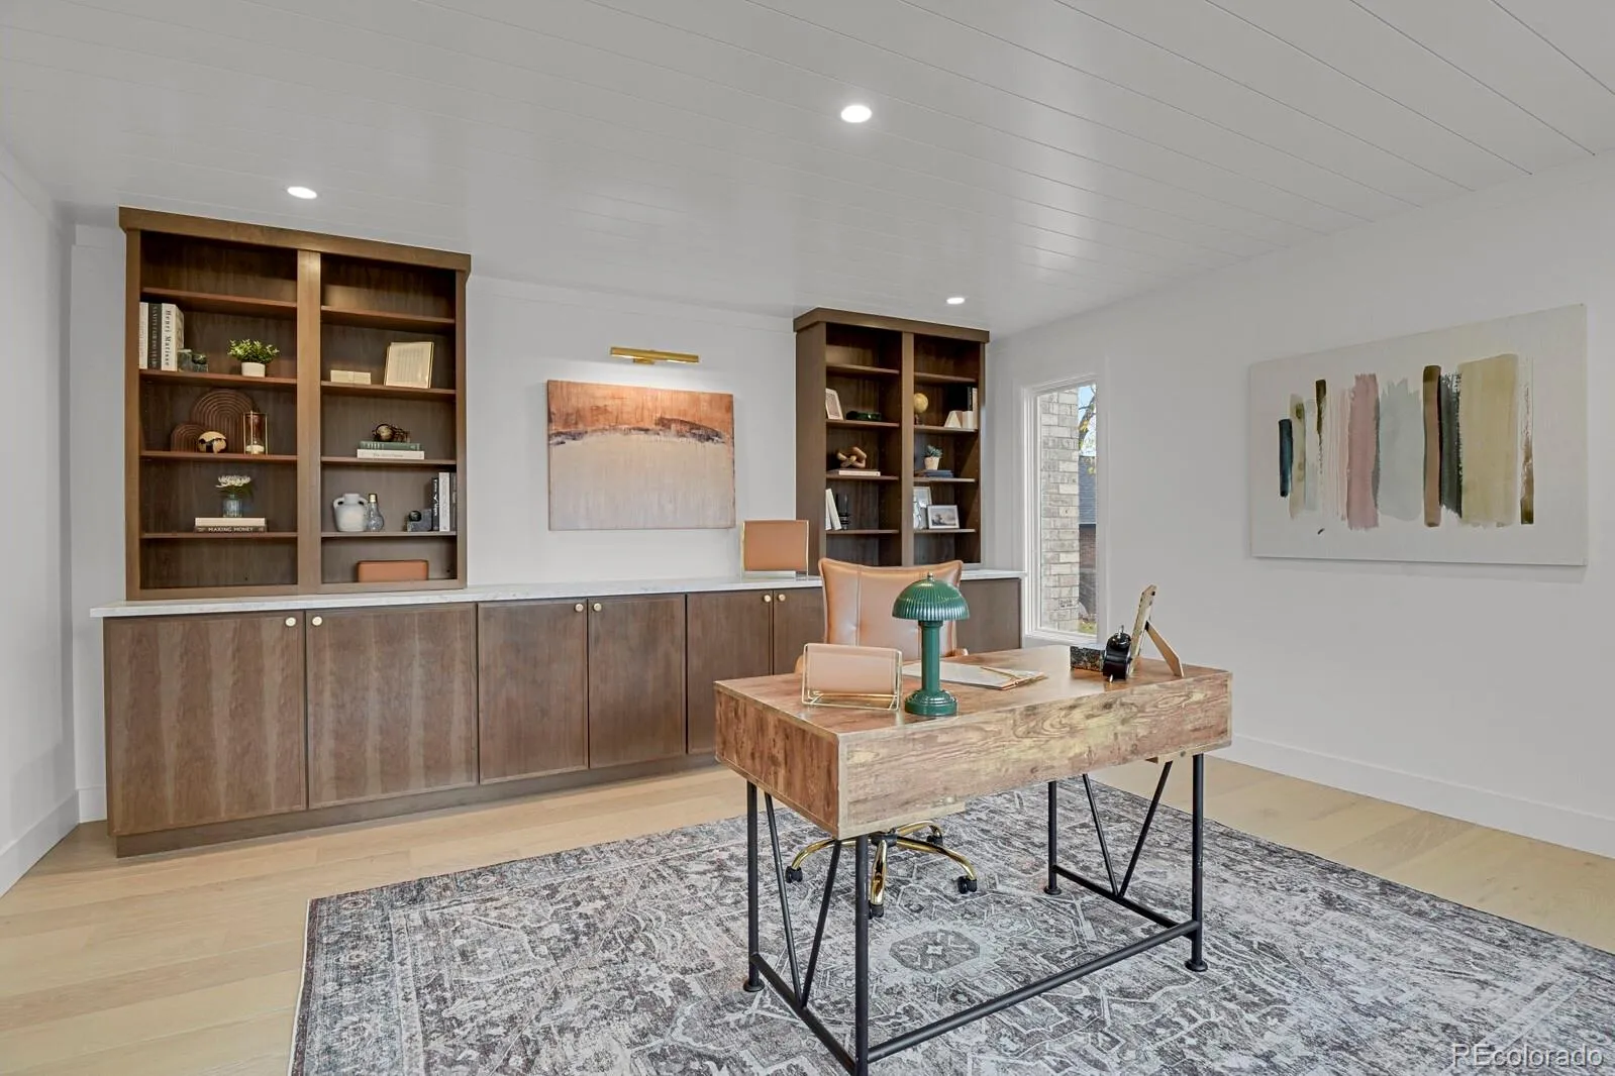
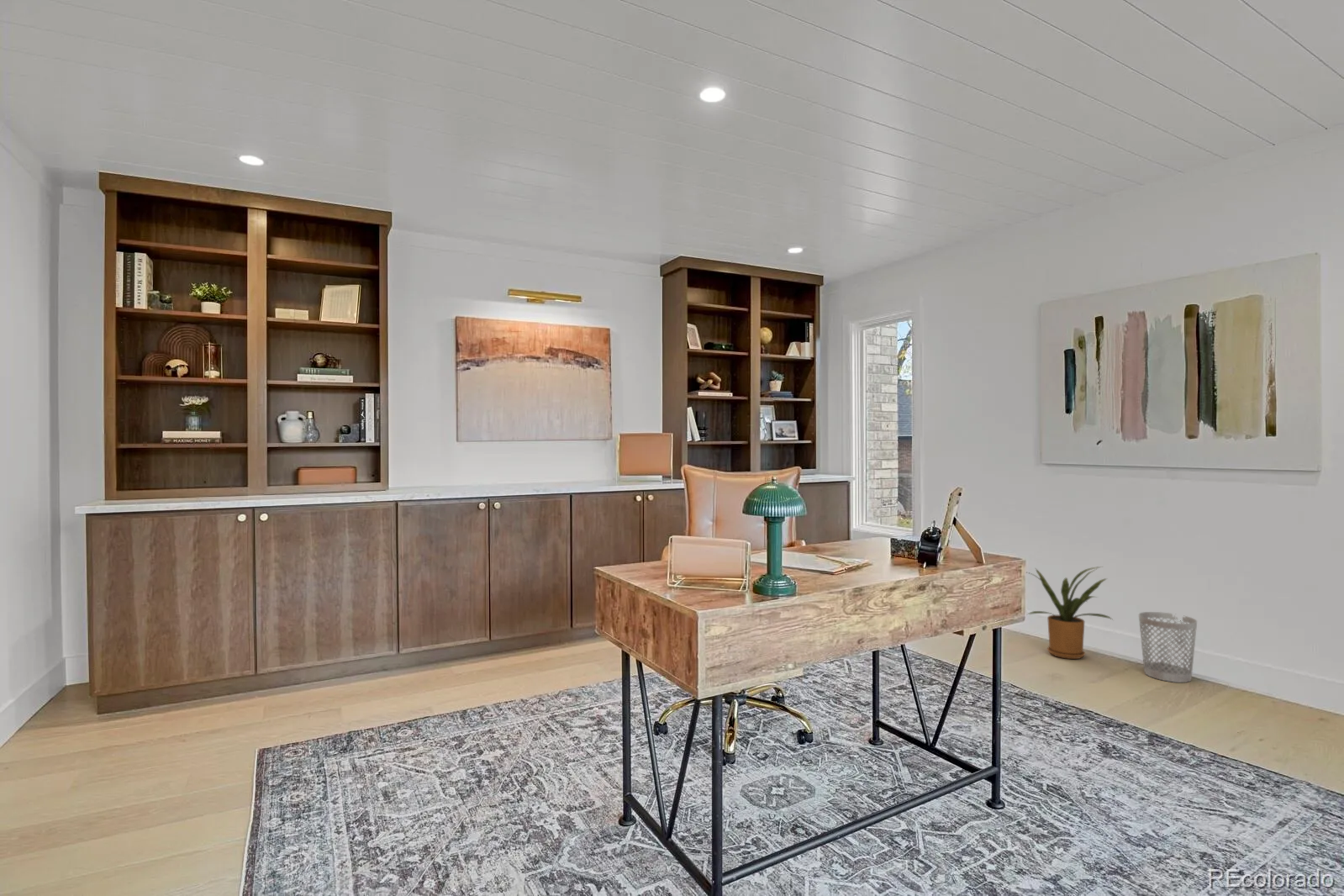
+ house plant (1067, 608)
+ wastebasket (1167, 646)
